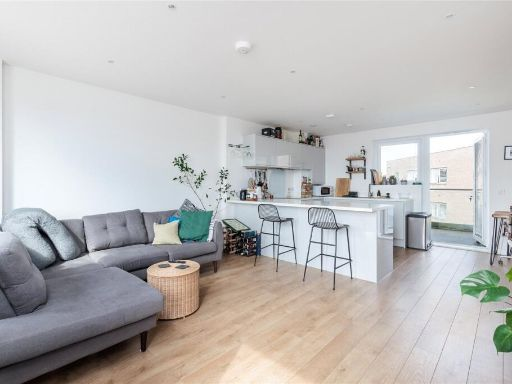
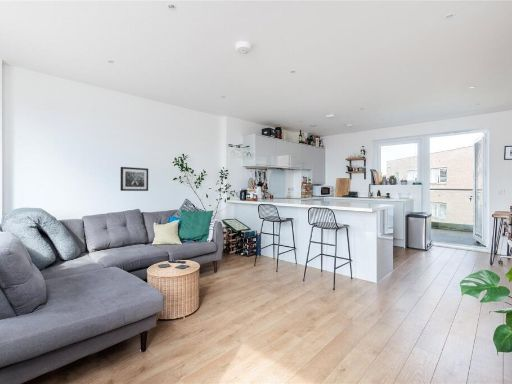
+ wall art (134, 179)
